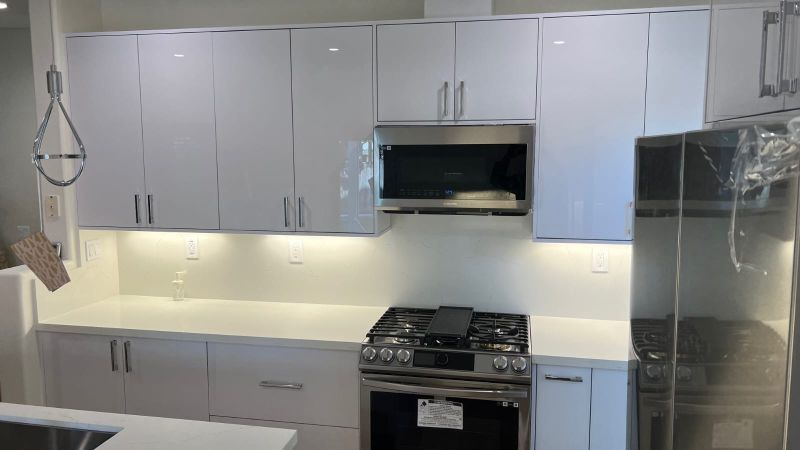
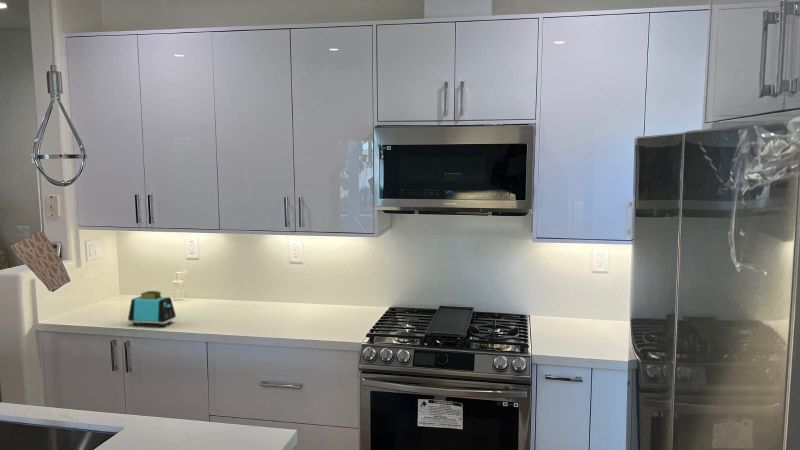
+ toaster (151, 307)
